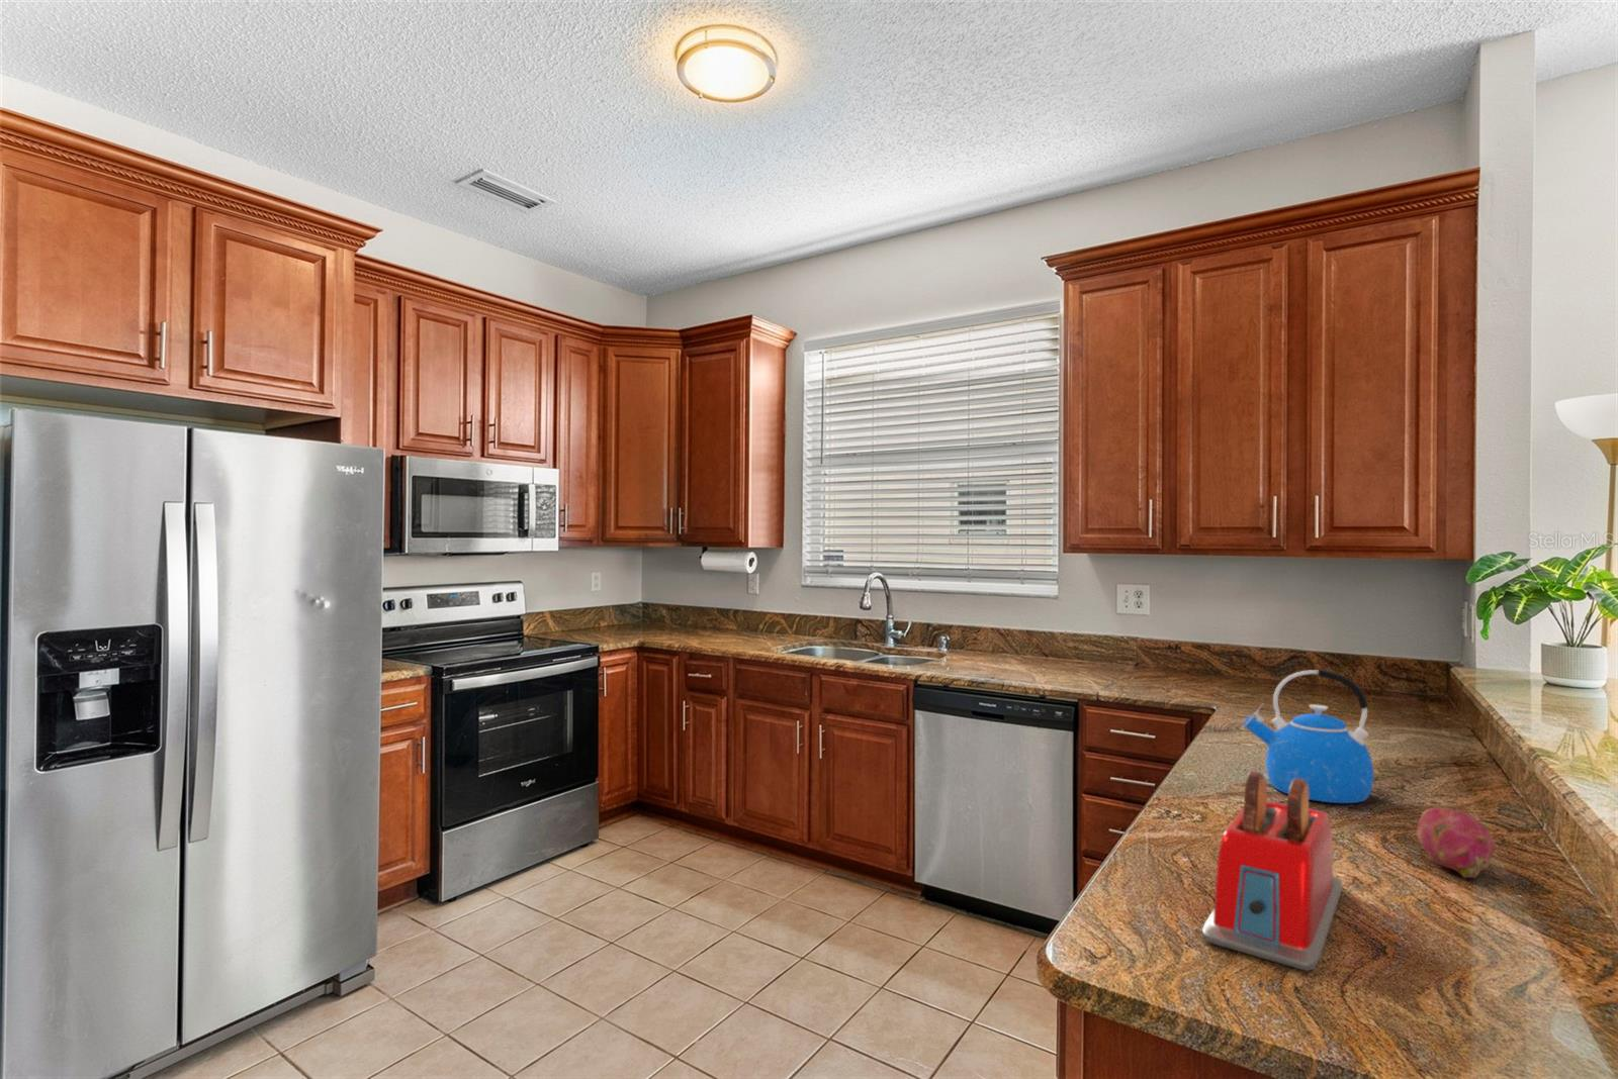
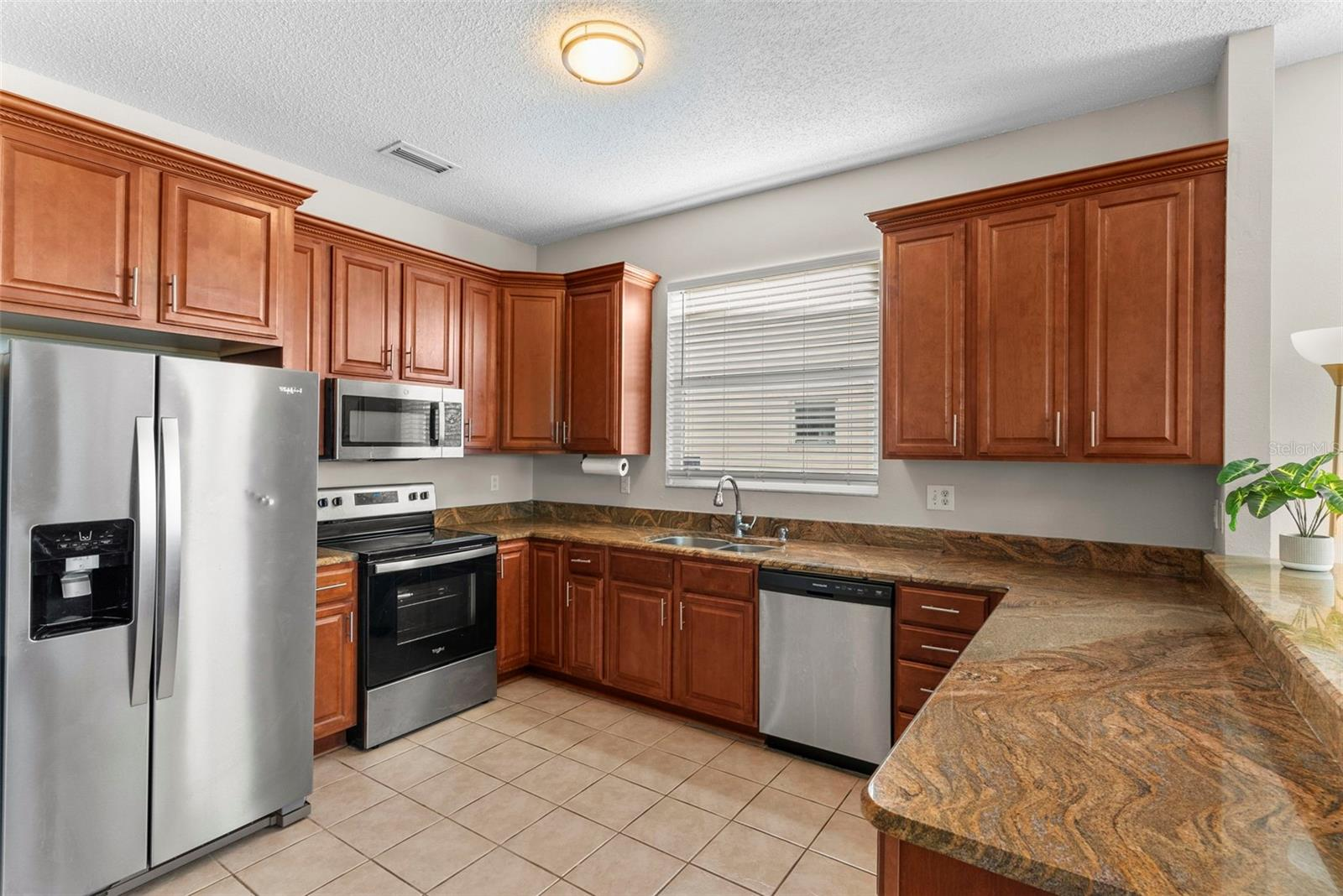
- toaster (1276, 844)
- kettle (1305, 727)
- fruit (1453, 837)
